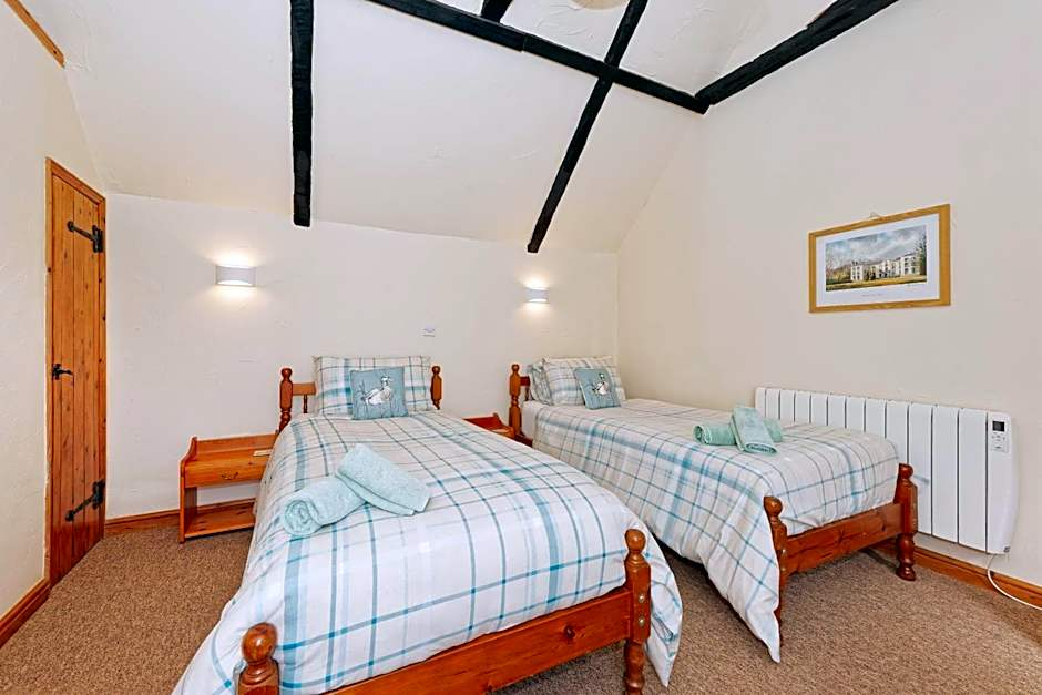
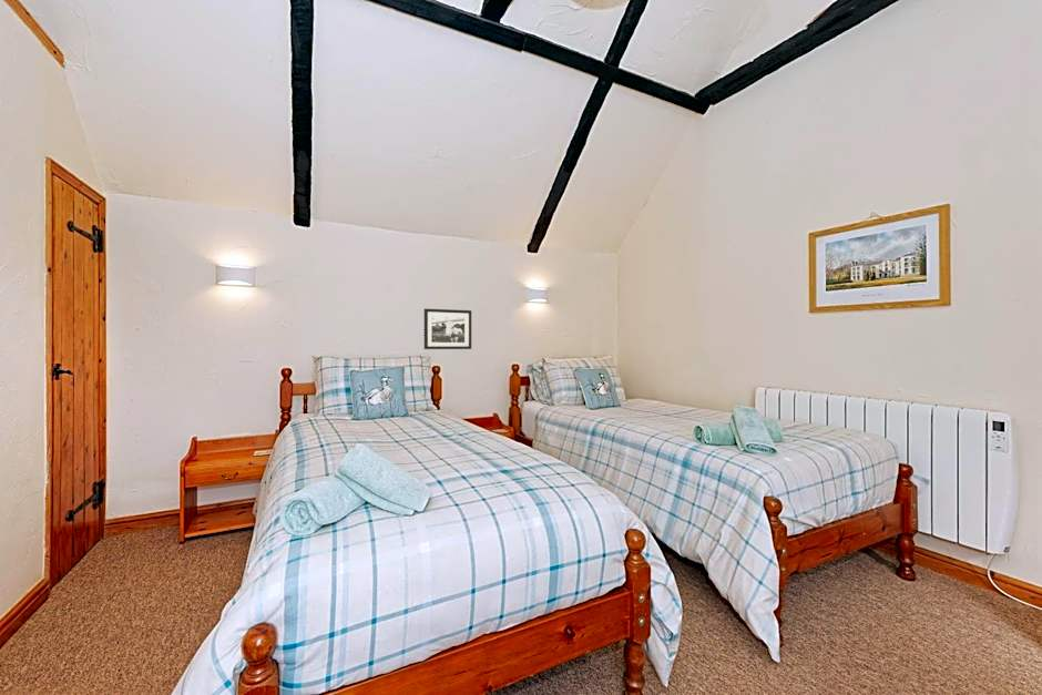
+ picture frame (448, 329)
